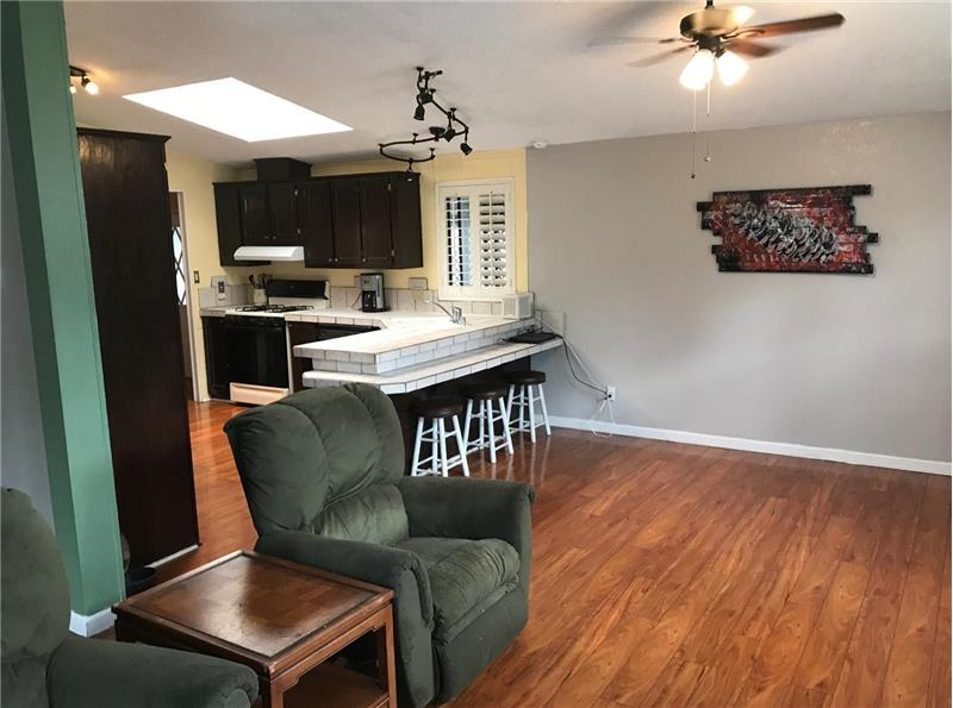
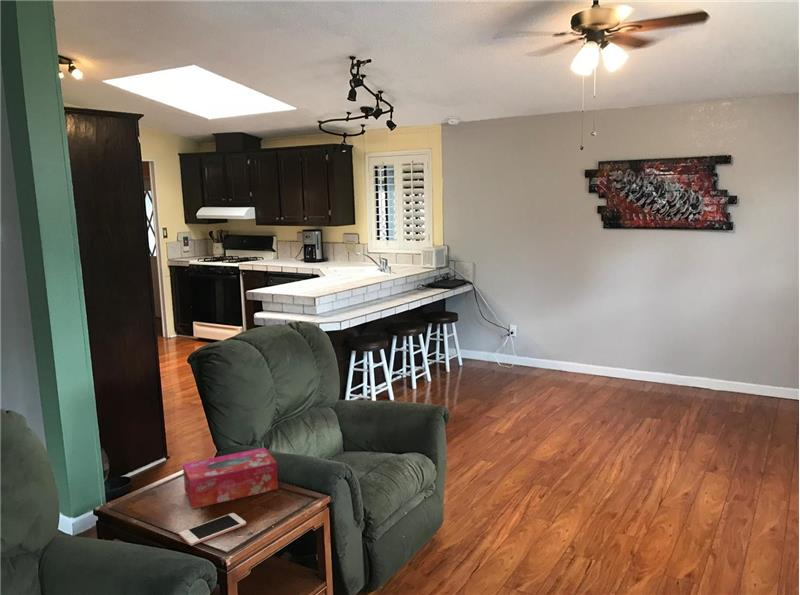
+ cell phone (213, 528)
+ tissue box (230, 476)
